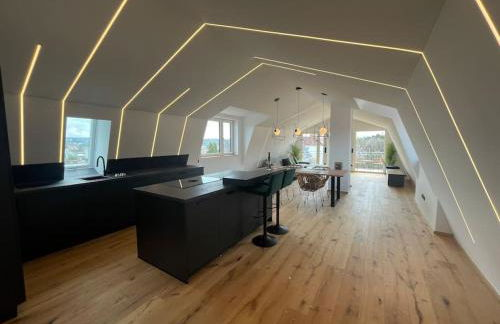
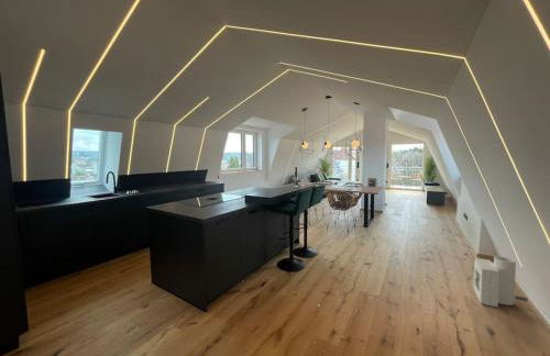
+ air purifier (502, 279)
